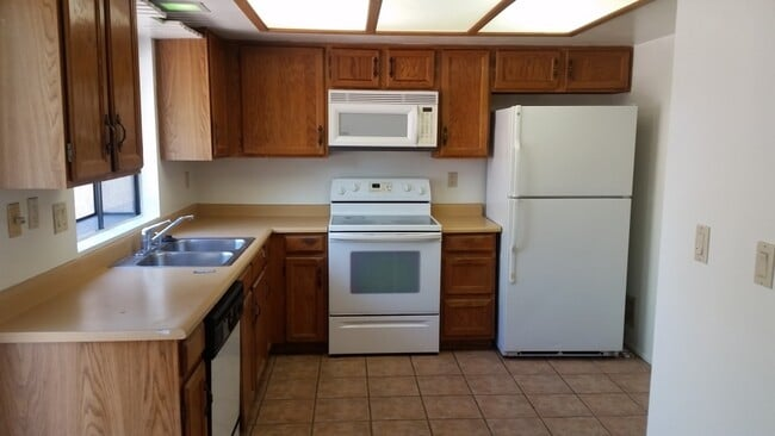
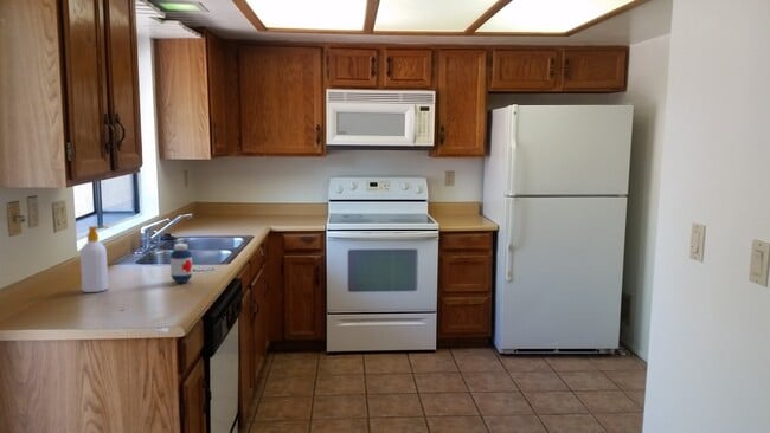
+ soap bottle (95, 258)
+ medicine bottle (181, 263)
